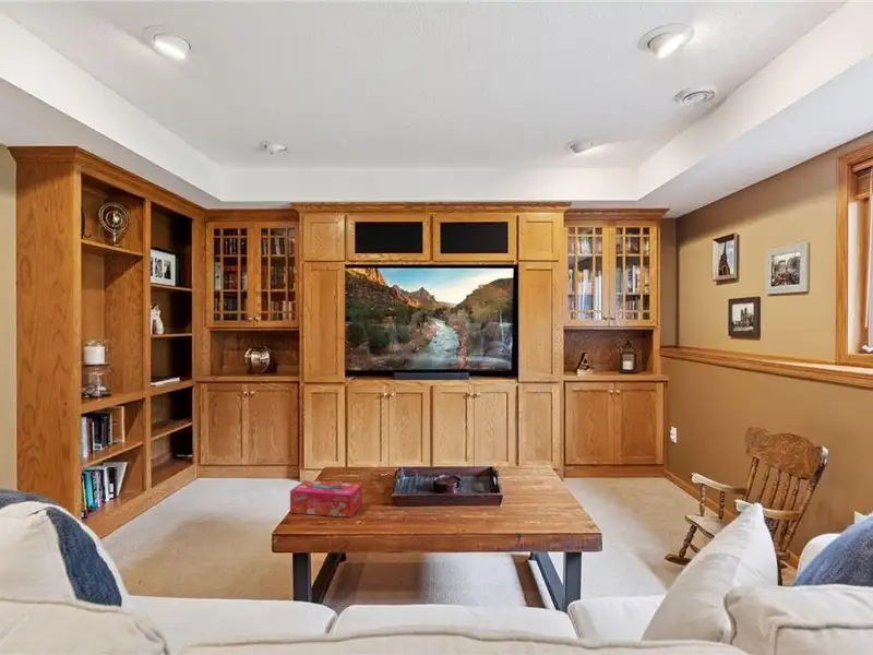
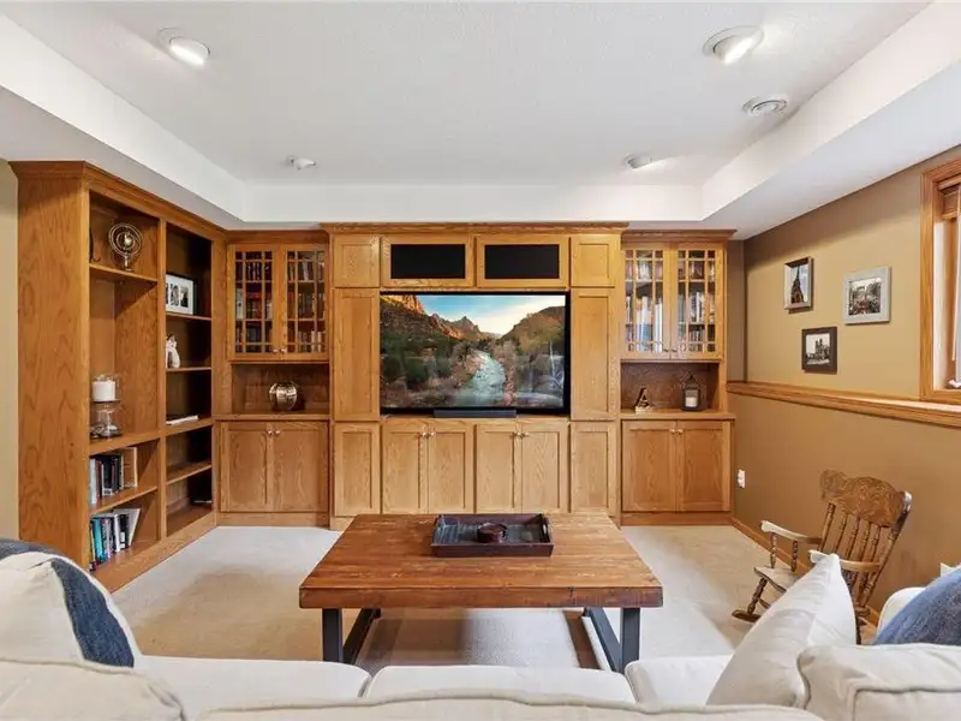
- tissue box (326, 498)
